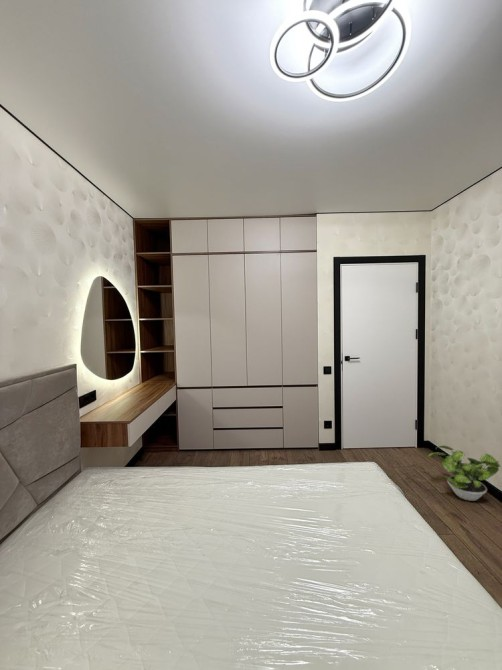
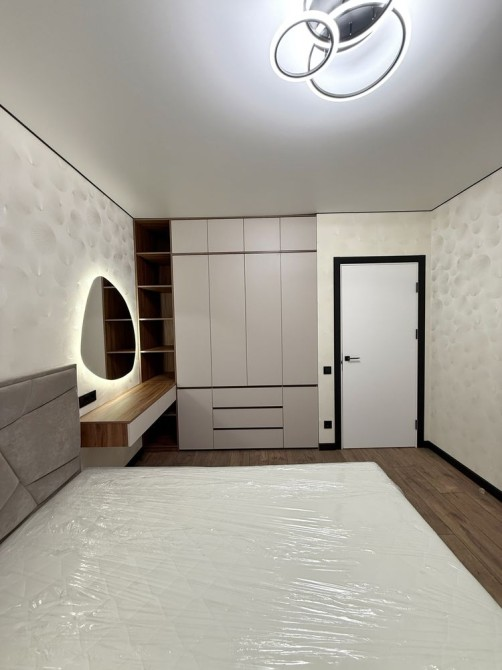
- potted plant (462, 471)
